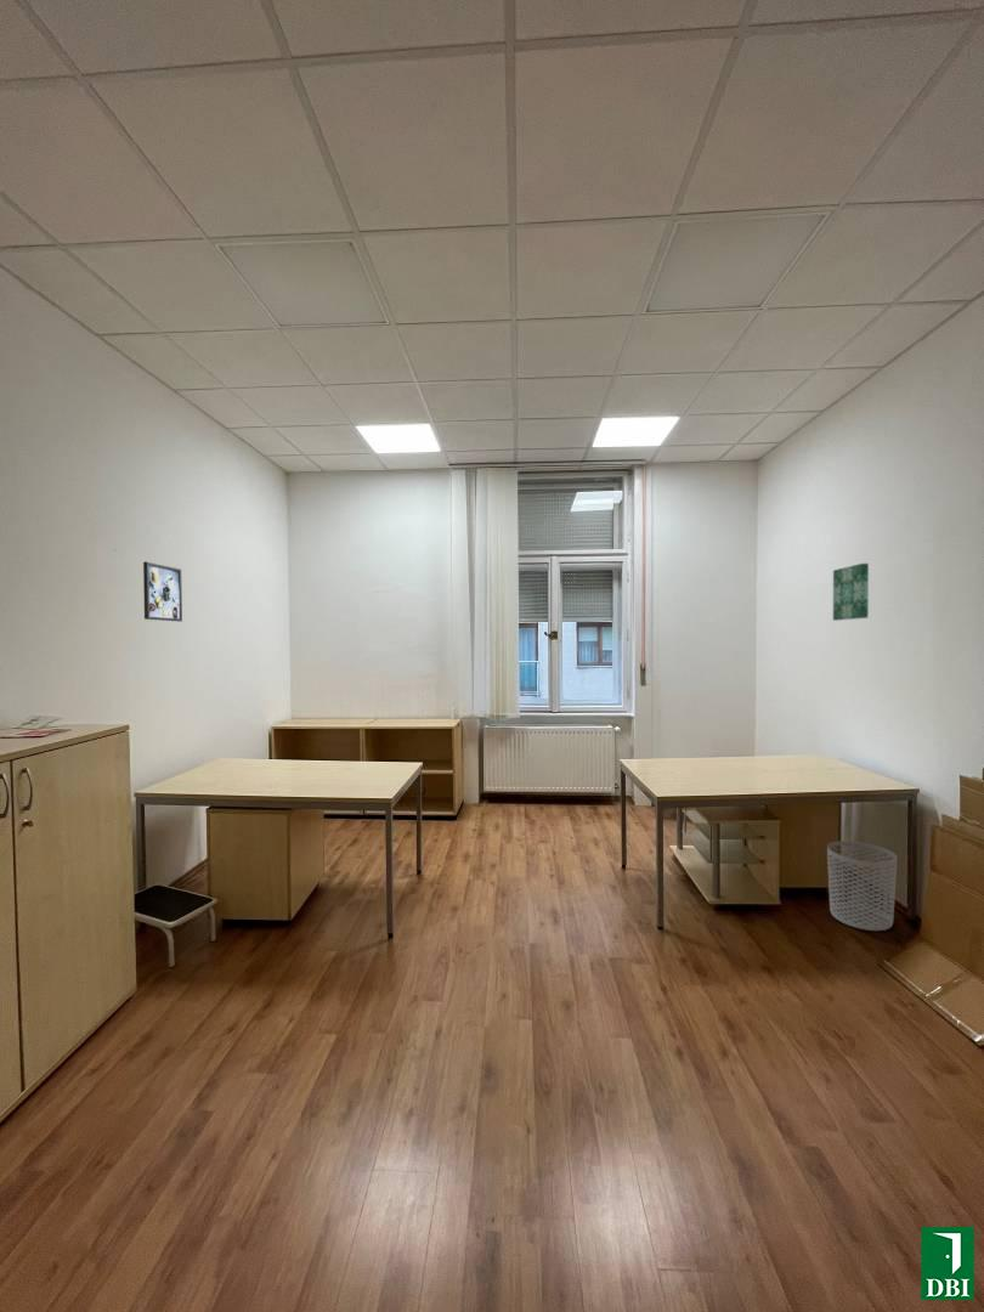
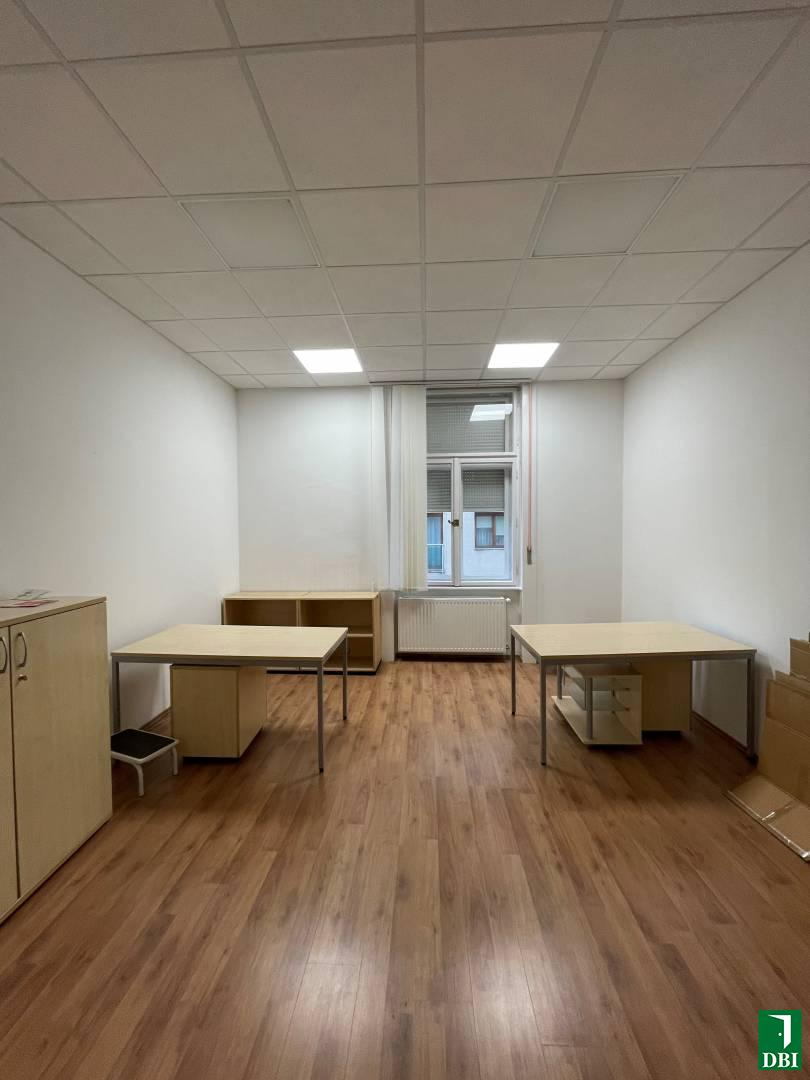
- wall art (849, 593)
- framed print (163, 593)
- waste bin (860, 884)
